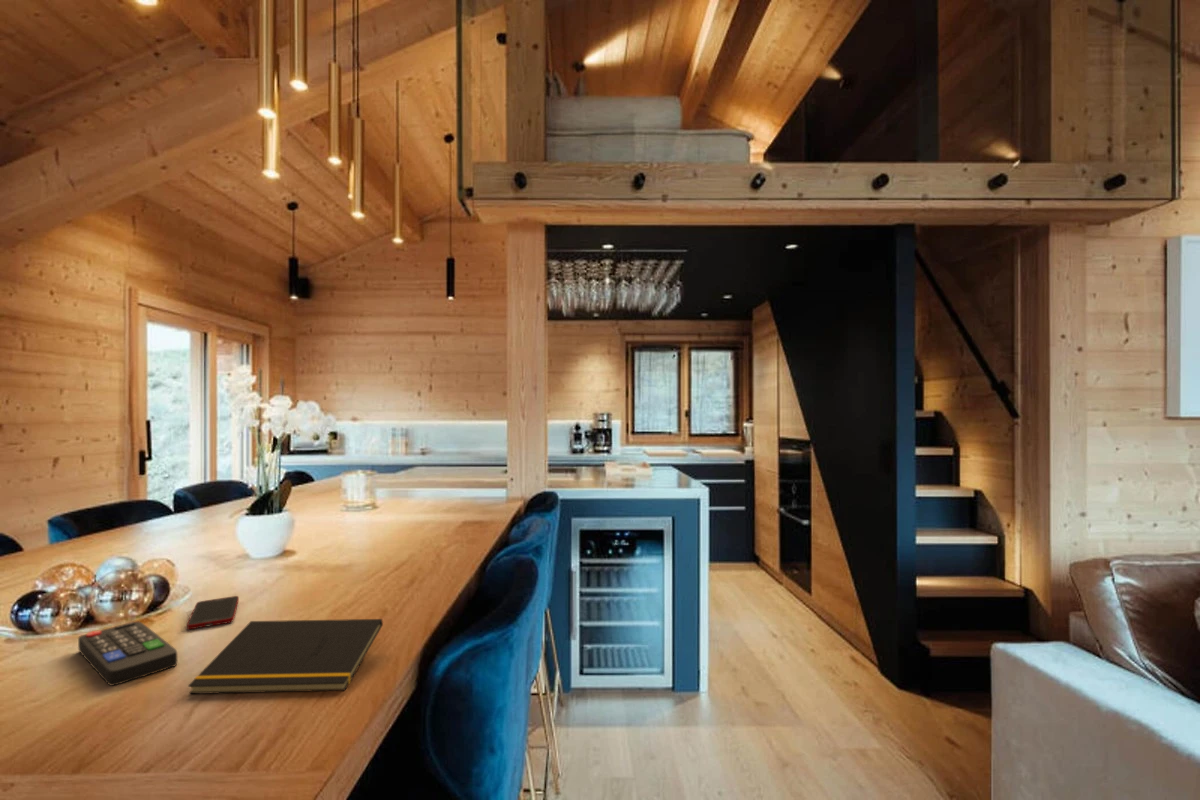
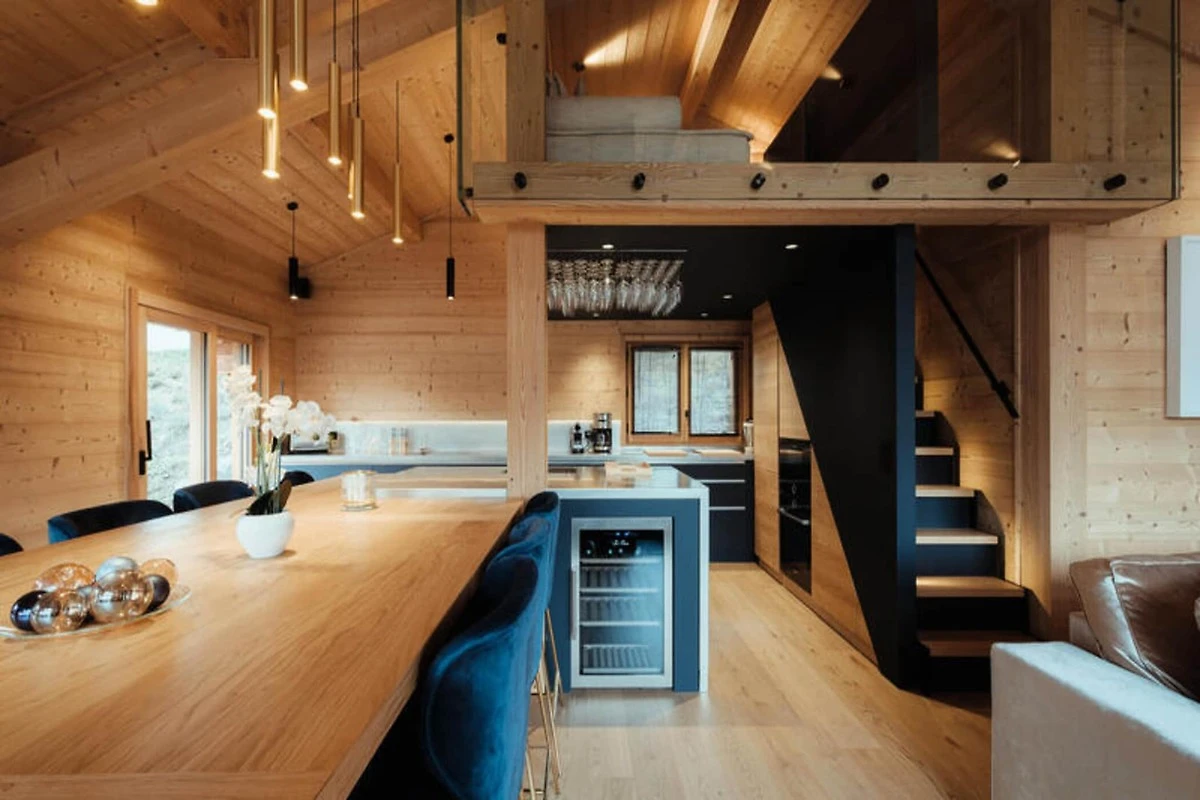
- notepad (294, 652)
- remote control (126, 649)
- cell phone (214, 611)
